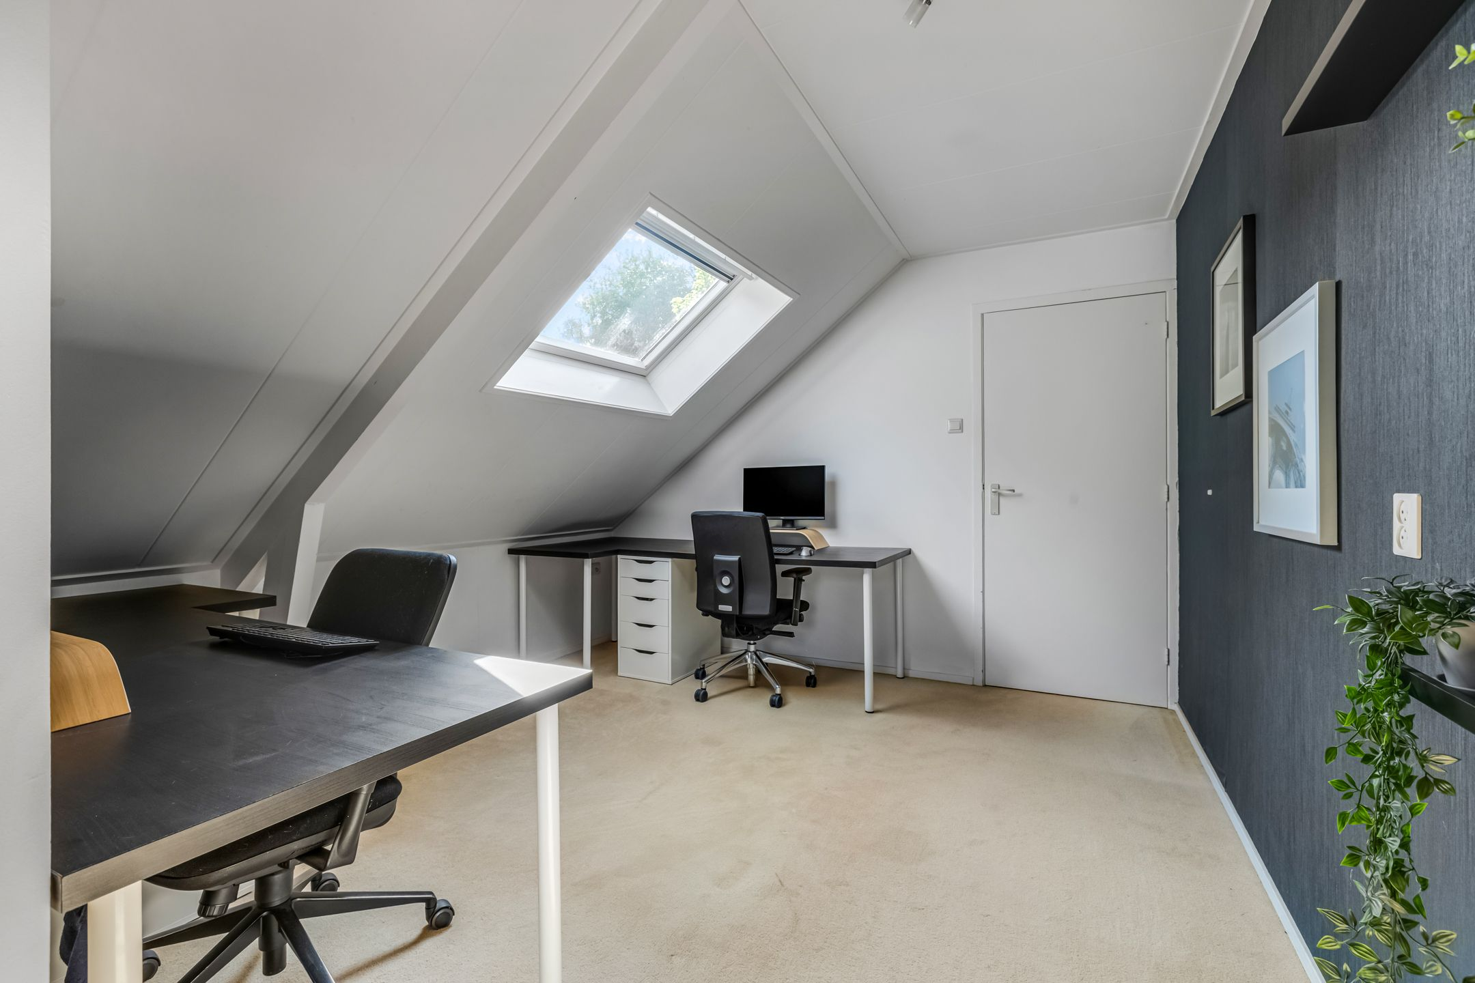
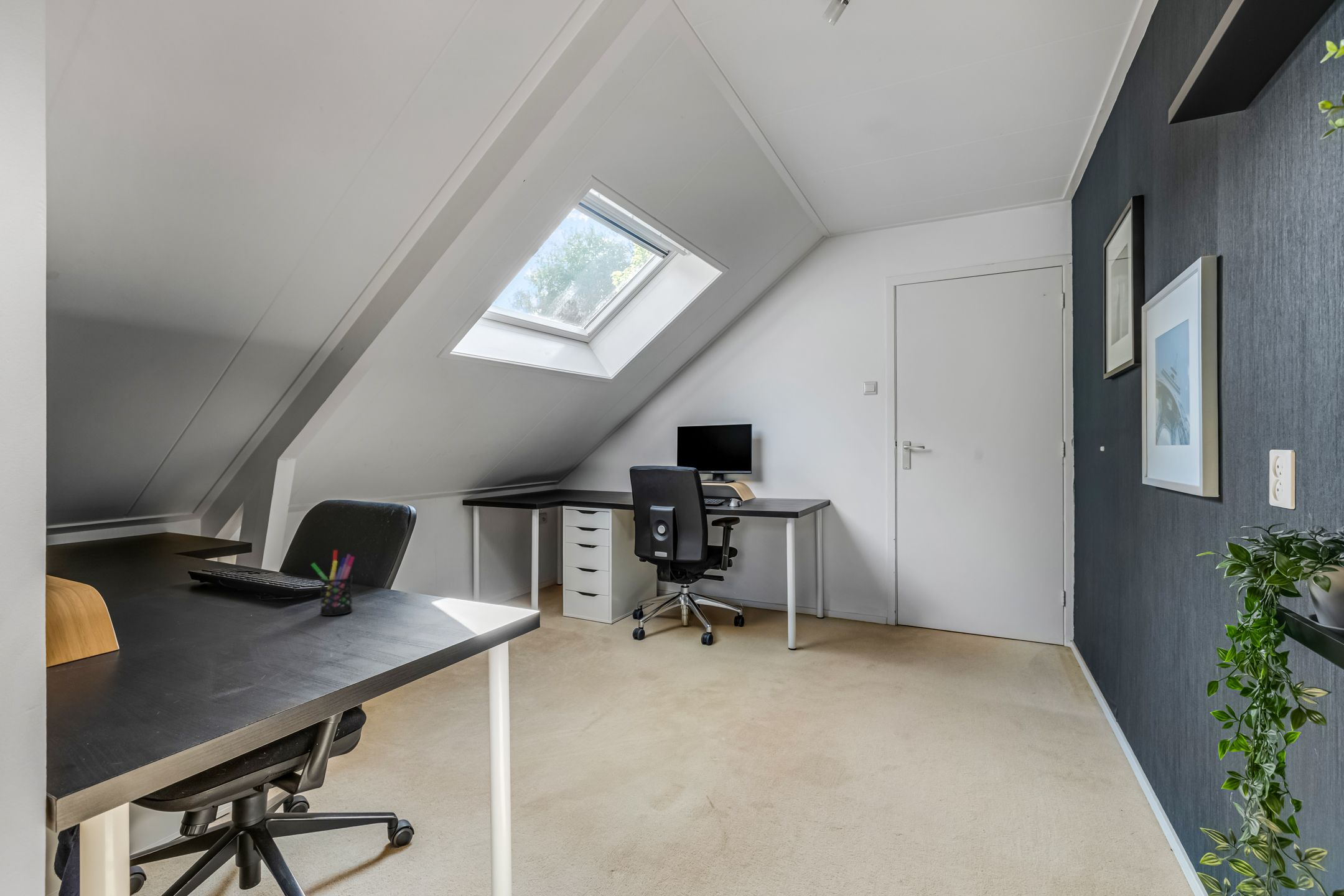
+ pen holder (332, 582)
